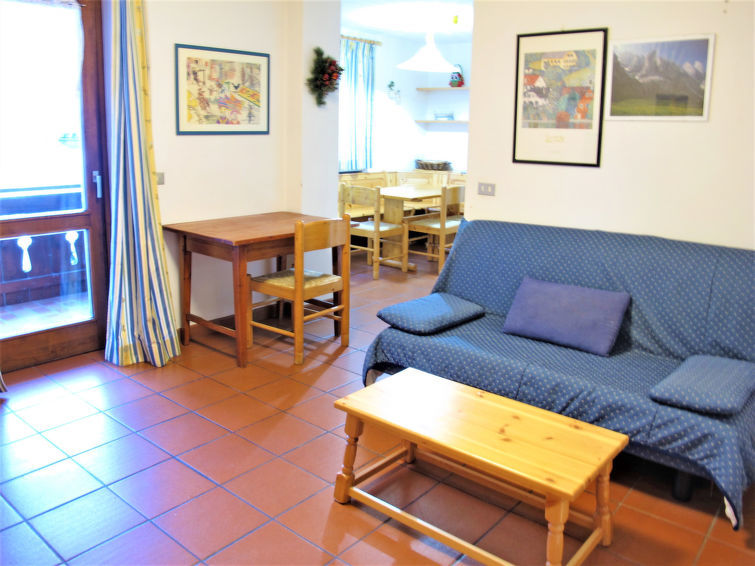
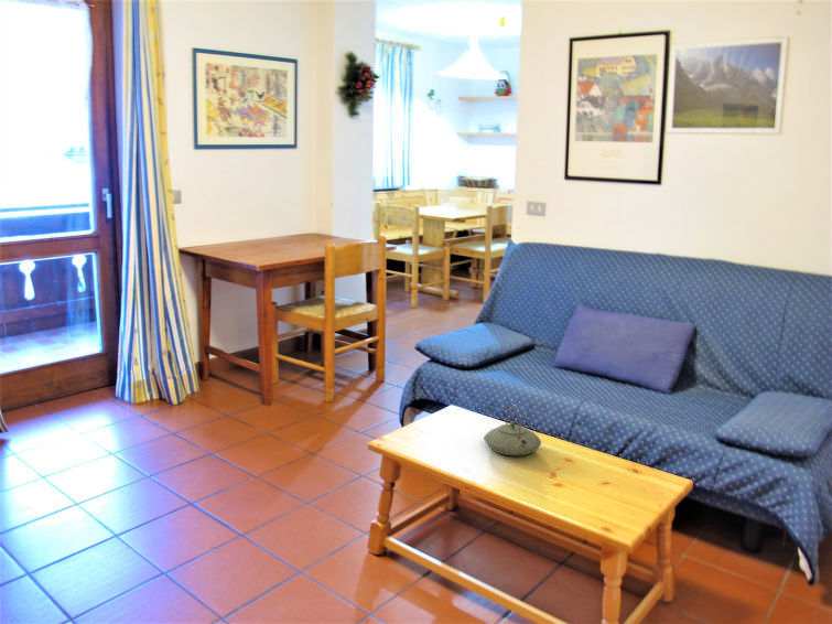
+ teapot (514, 429)
